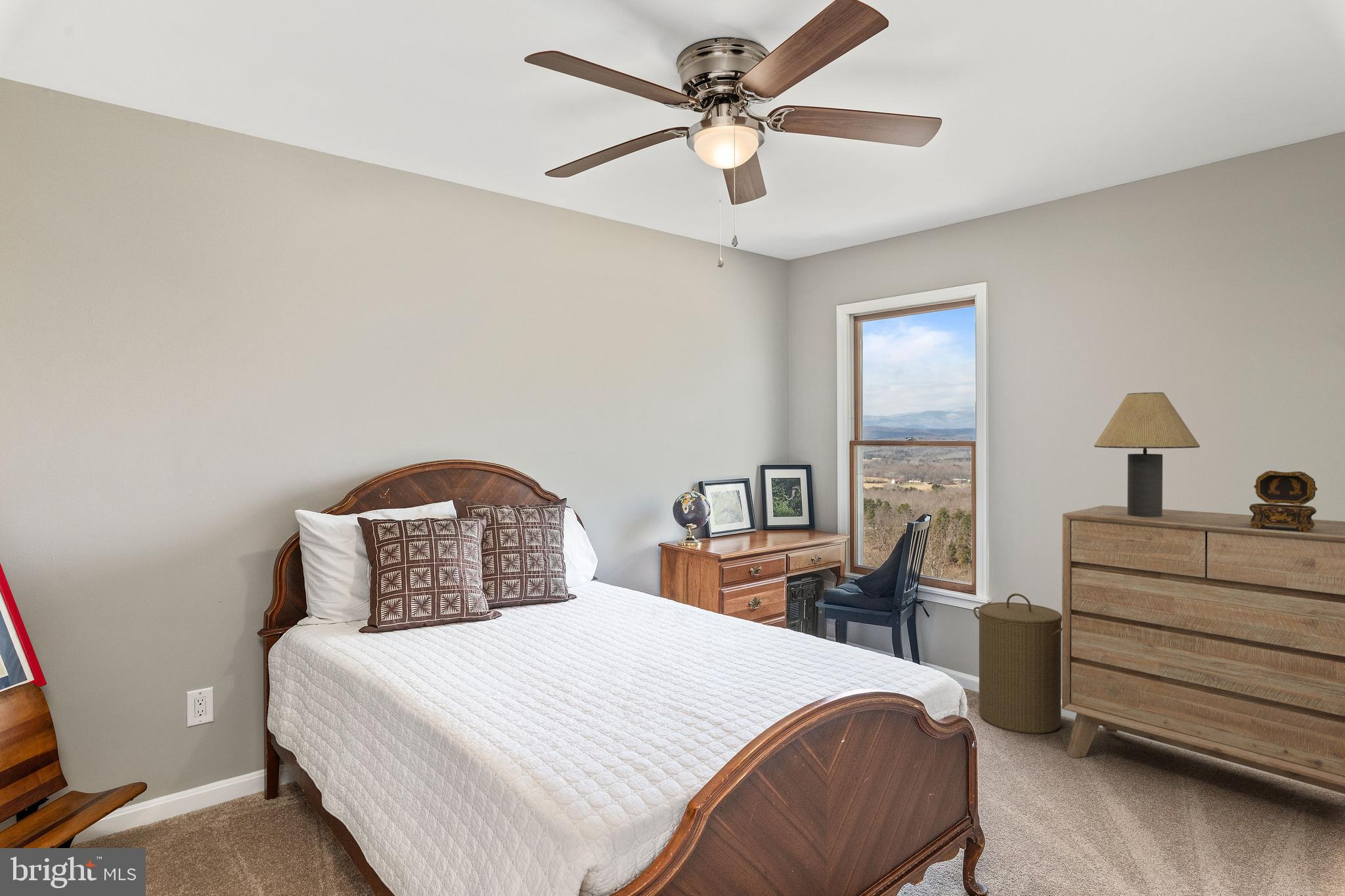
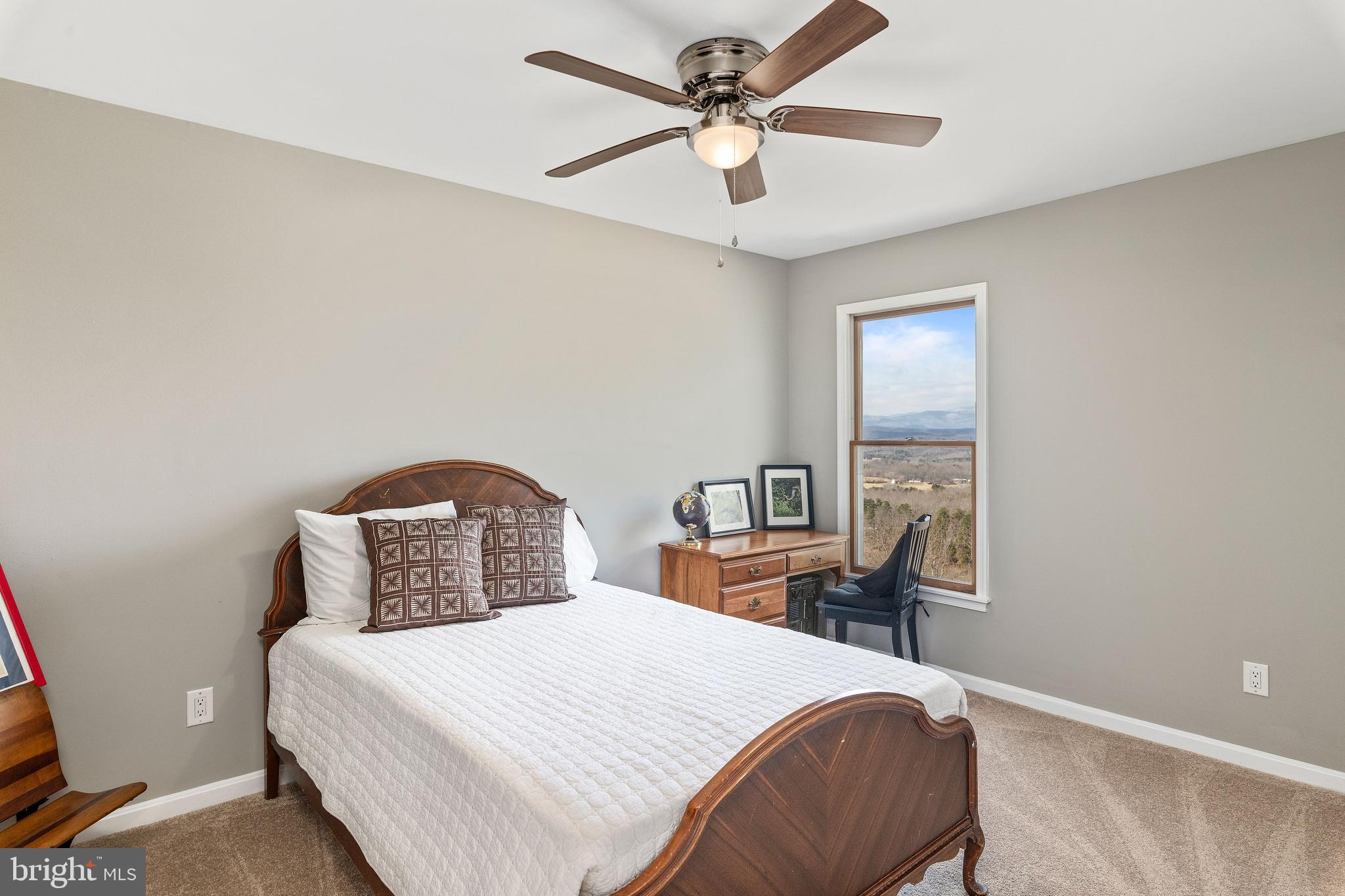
- jewelry box (1282, 500)
- laundry hamper (1019, 656)
- dresser (1221, 650)
- table lamp (1145, 454)
